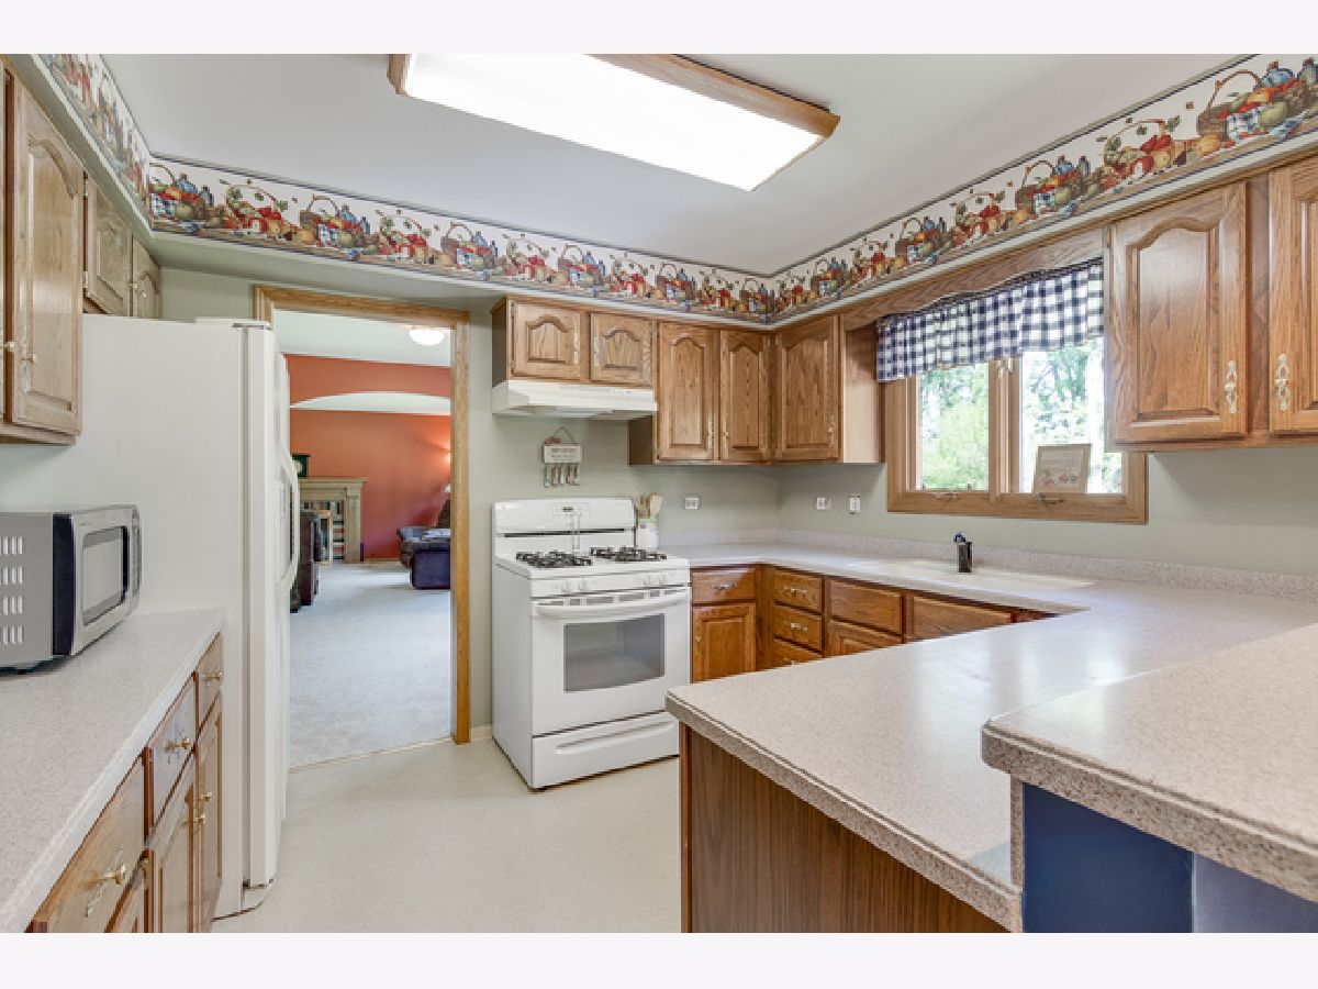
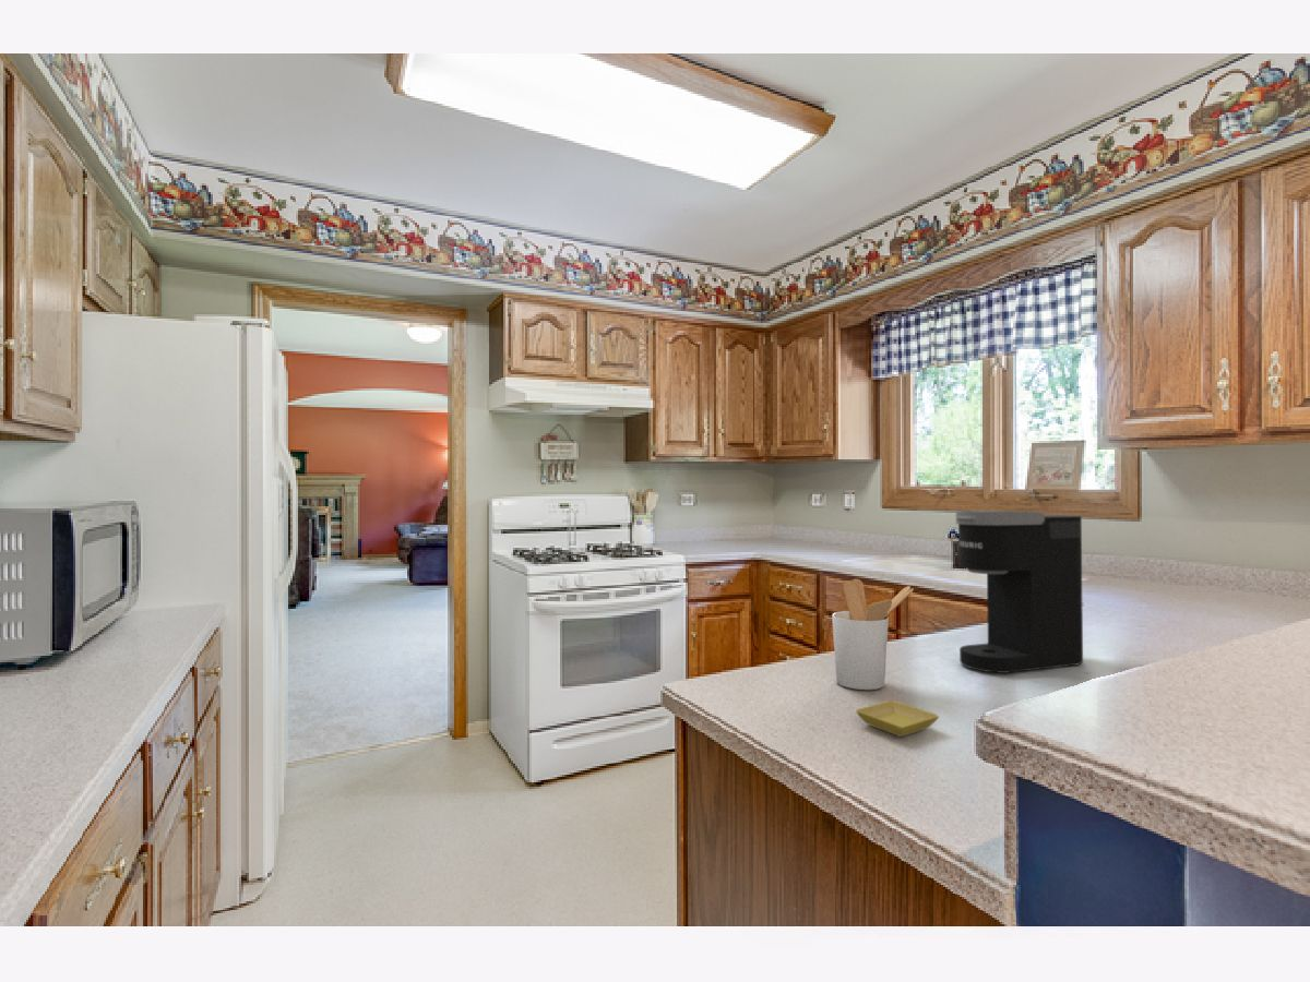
+ utensil holder (874, 633)
+ saucer (896, 719)
+ coffee maker (1019, 586)
